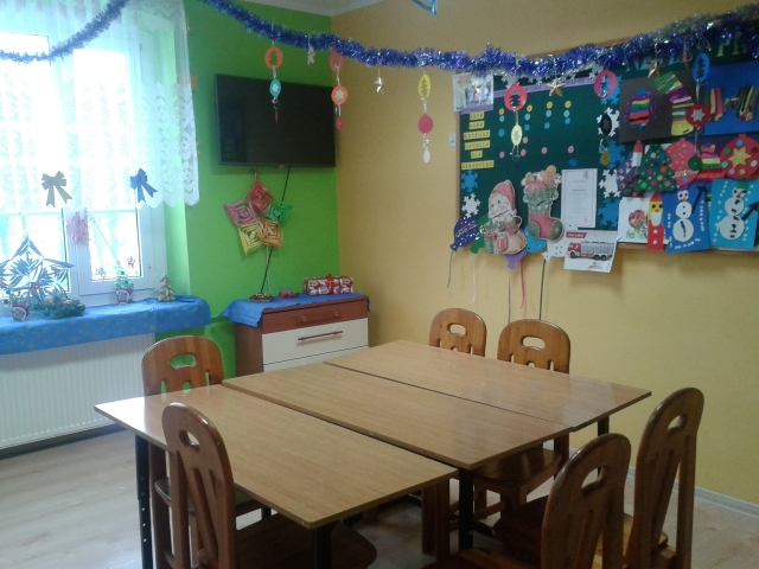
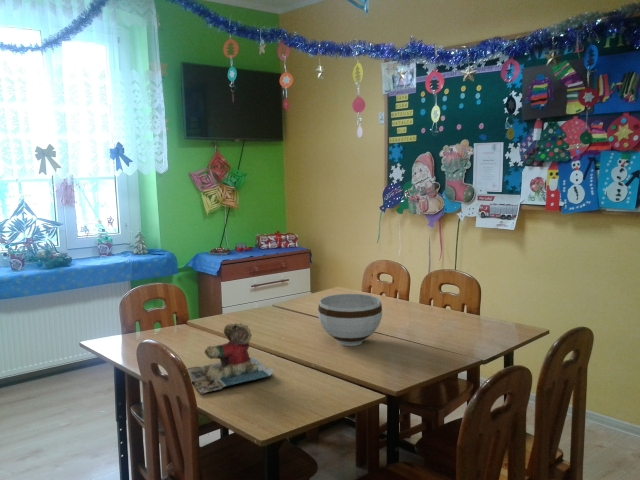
+ bowl (350, 321)
+ teddy bear (224, 350)
